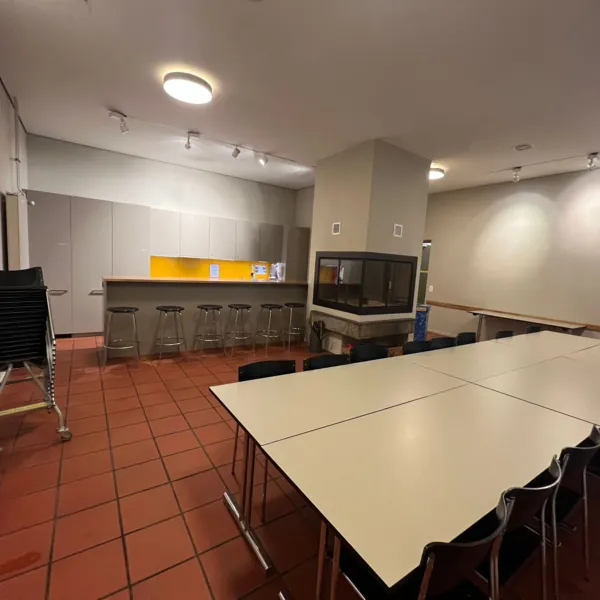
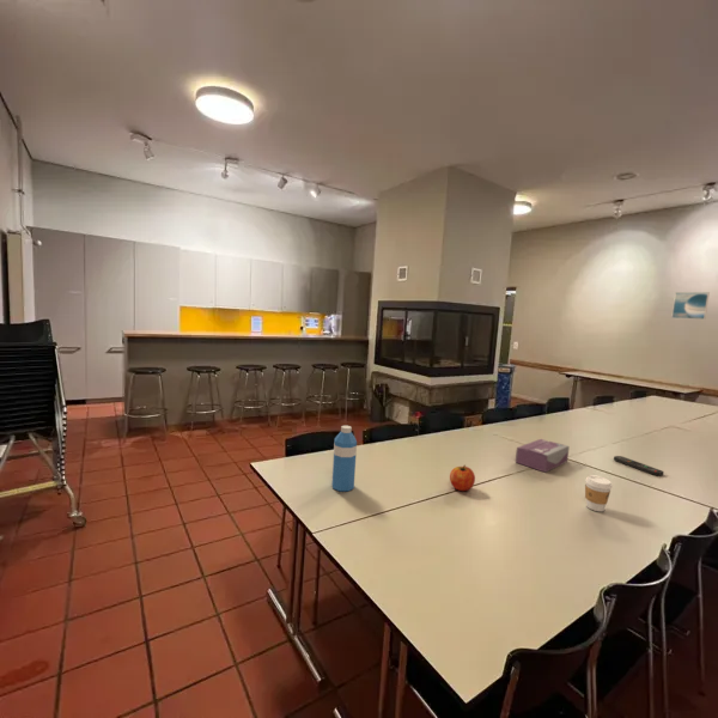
+ fruit (462, 476)
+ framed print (689, 305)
+ coffee cup (597, 493)
+ water bottle (343, 456)
+ remote control (637, 464)
+ tissue box (542, 454)
